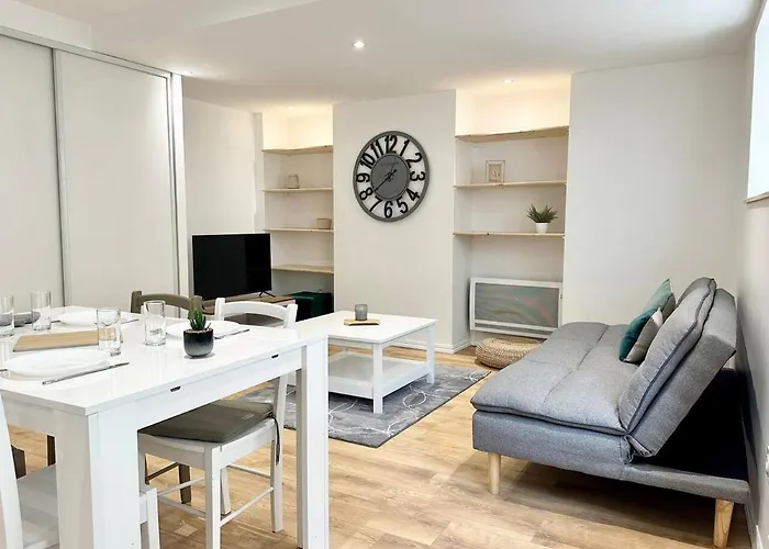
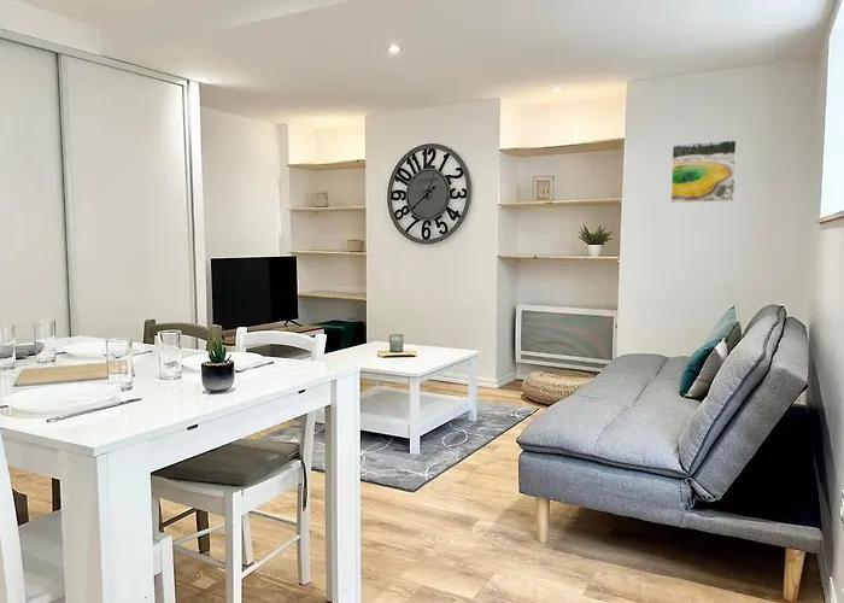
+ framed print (703, 171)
